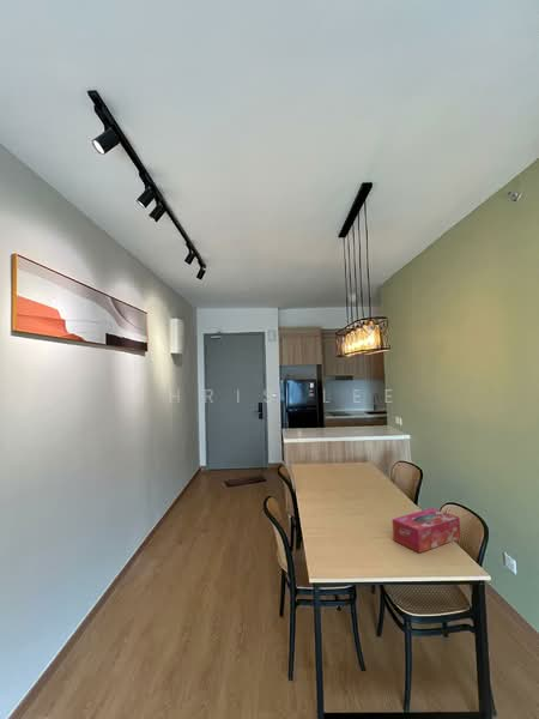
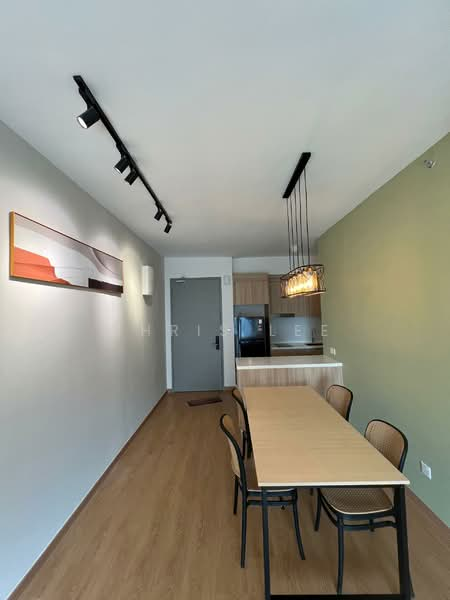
- tissue box (426, 528)
